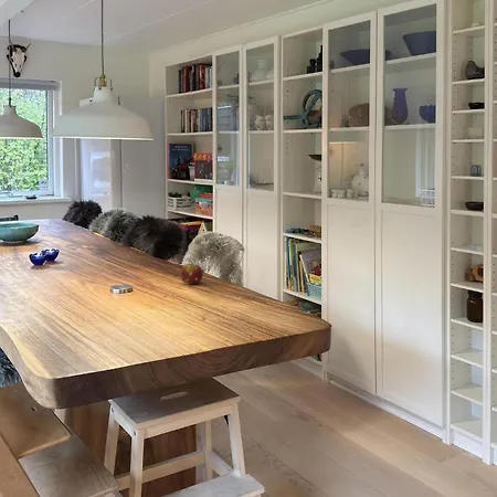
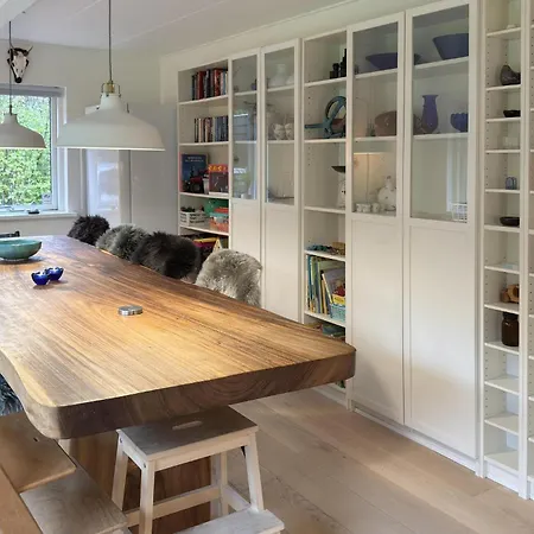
- fruit (191, 273)
